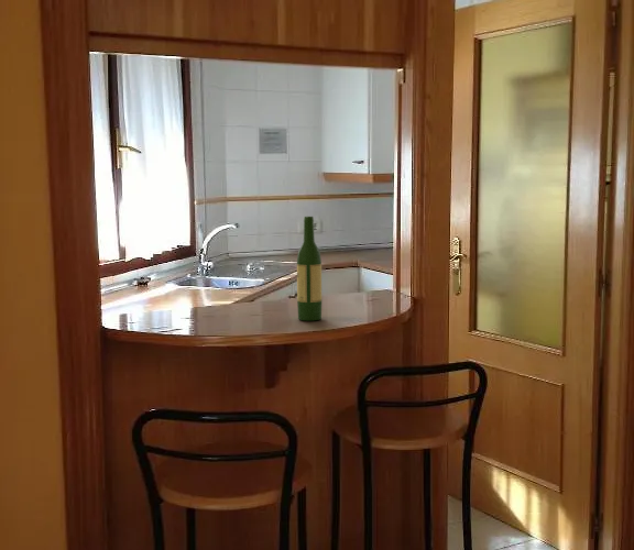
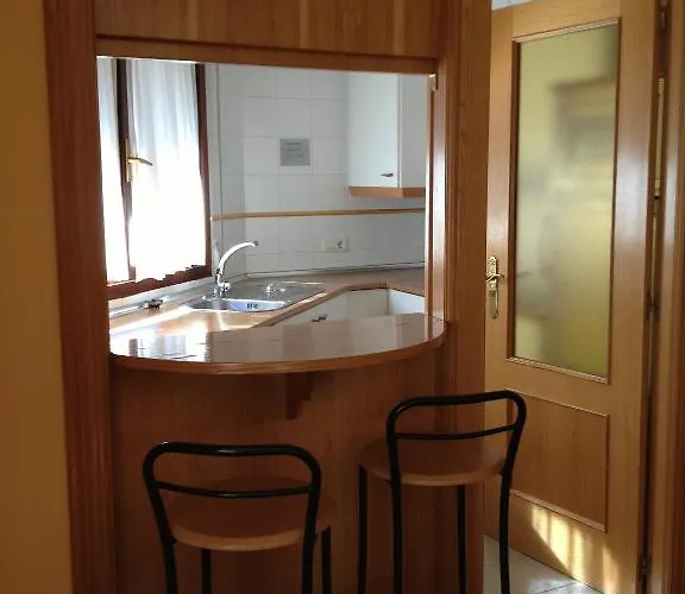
- wine bottle (308, 267)
